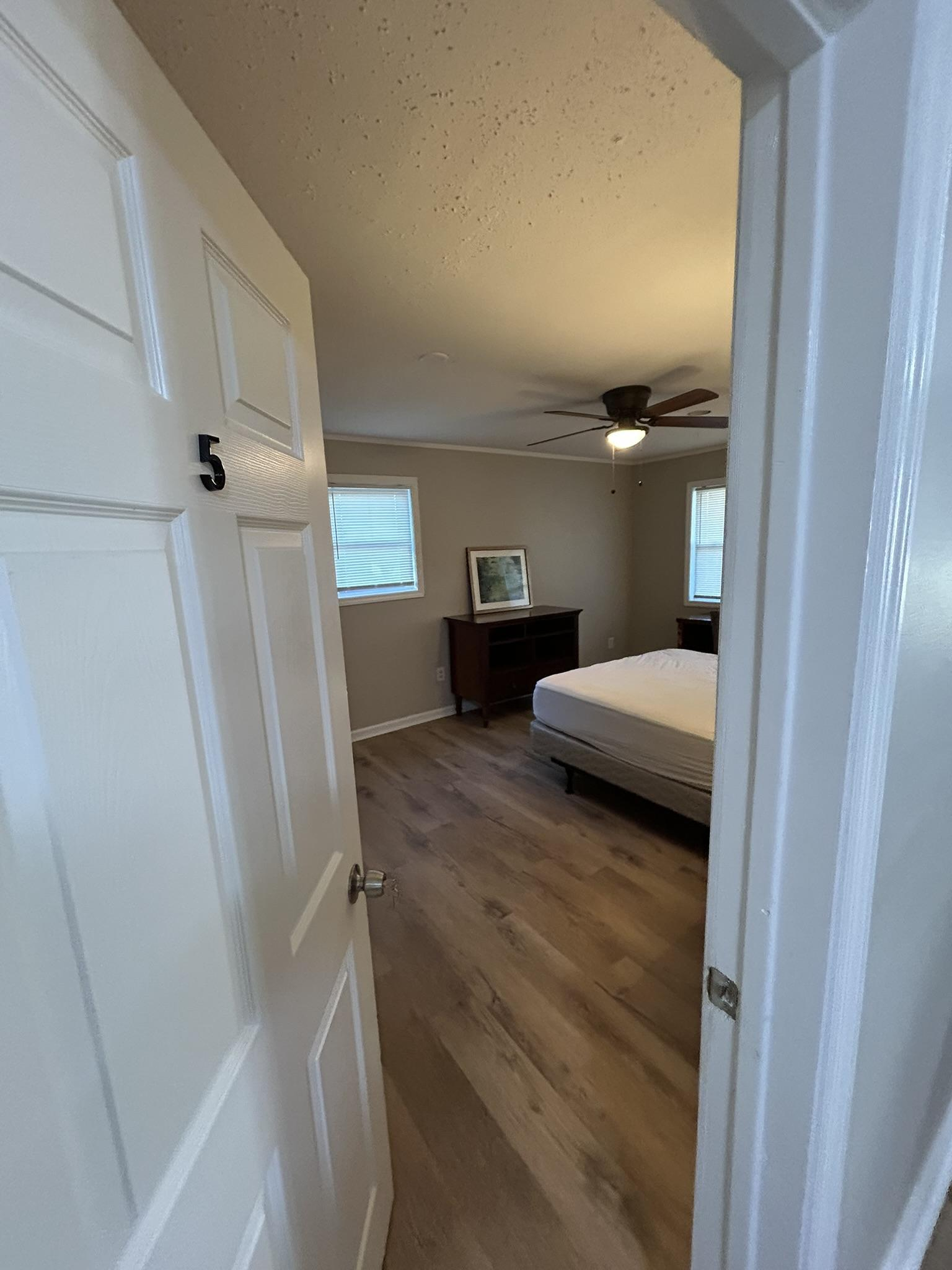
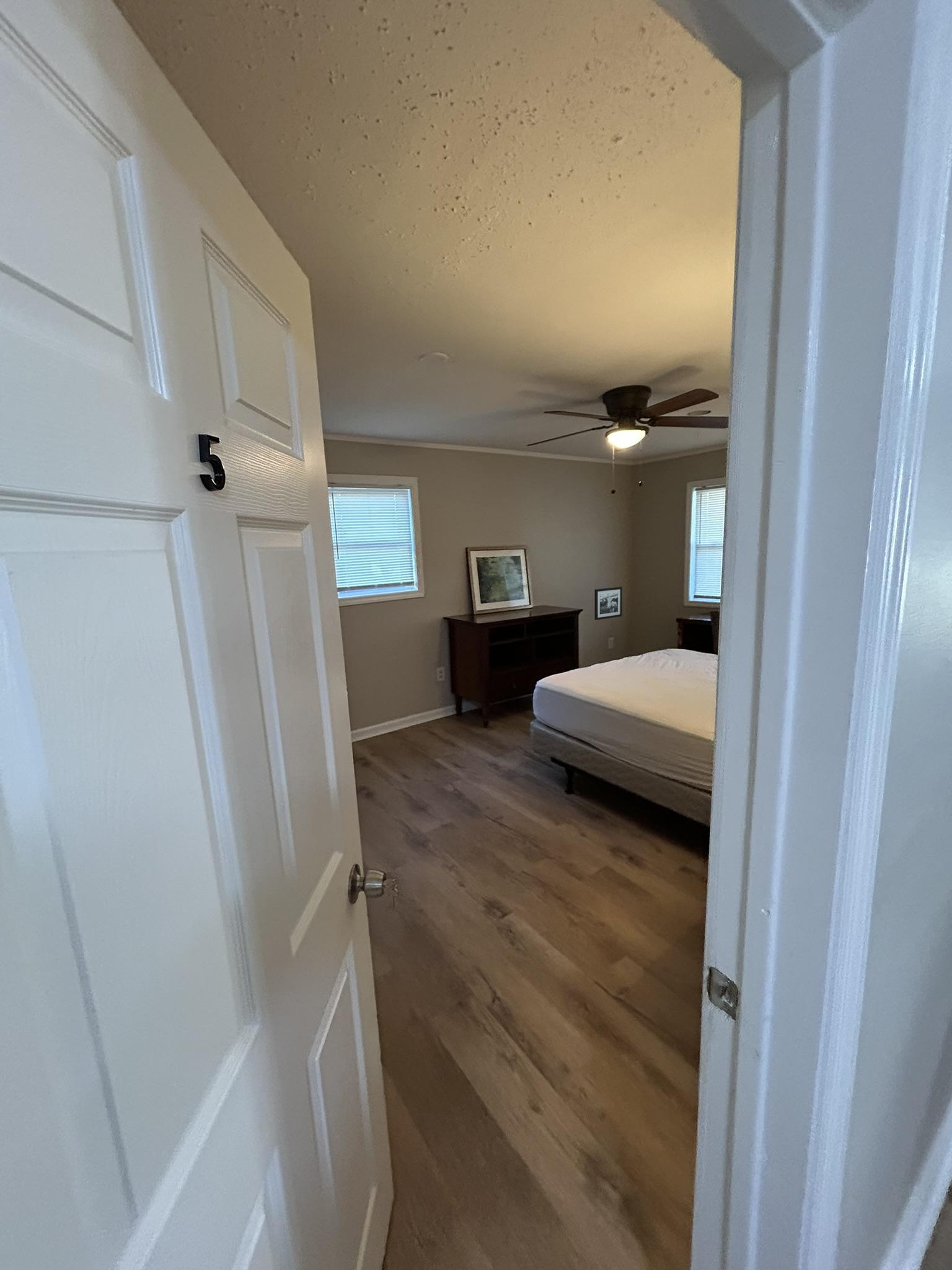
+ picture frame (608, 603)
